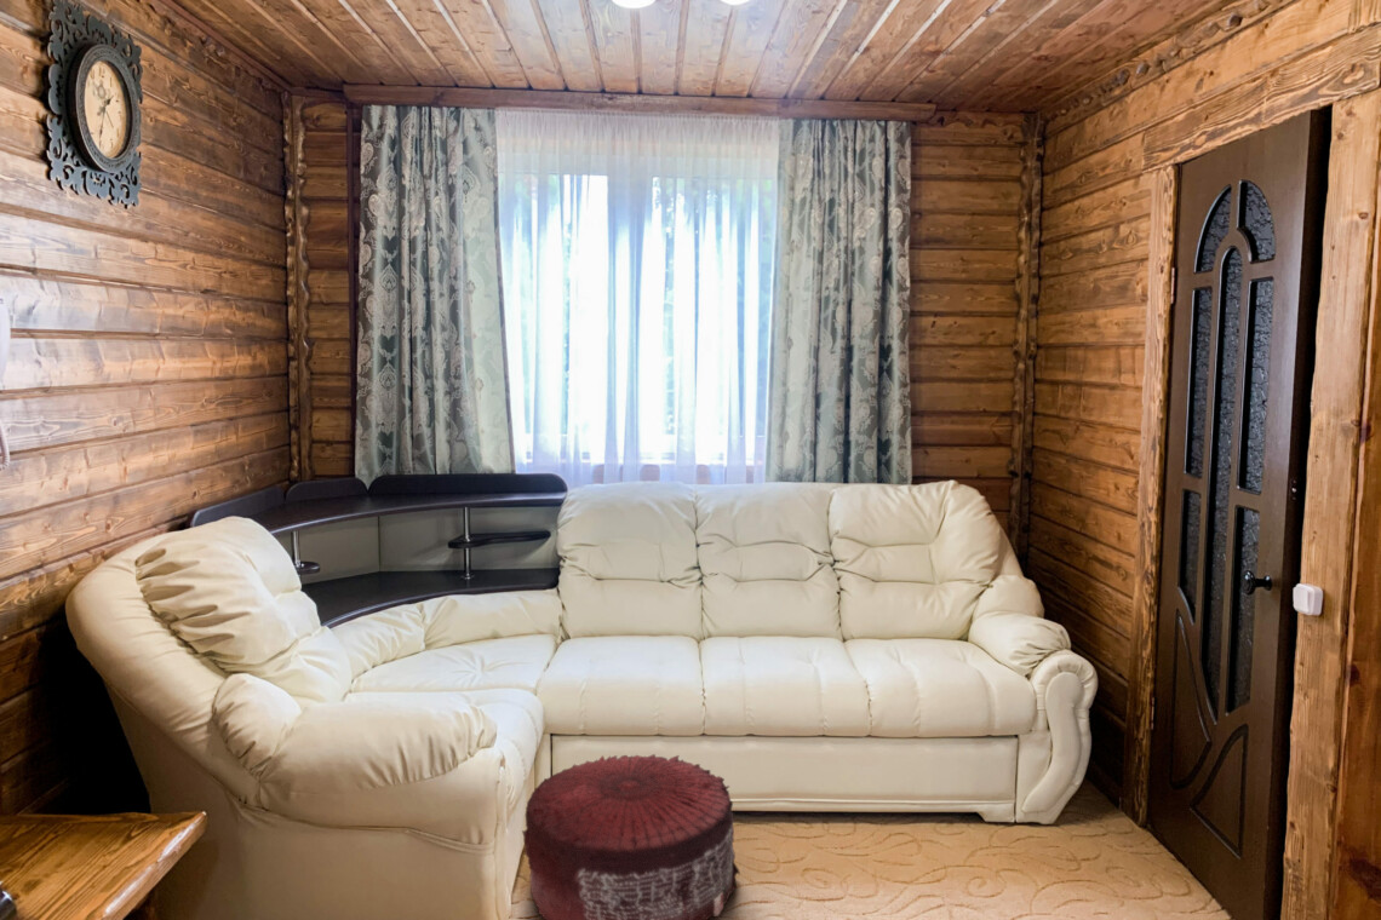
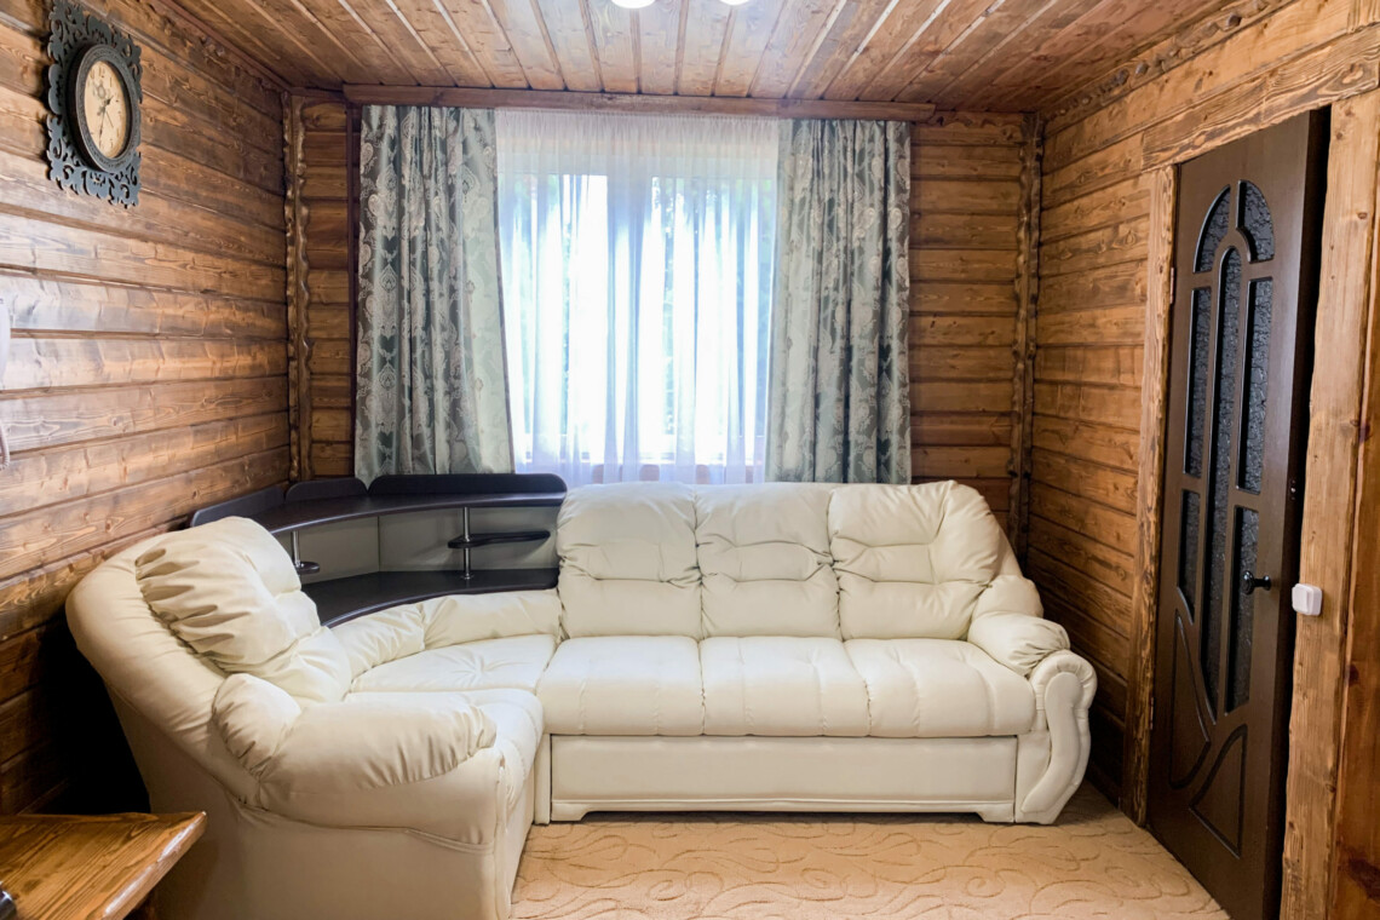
- pouf (632, 834)
